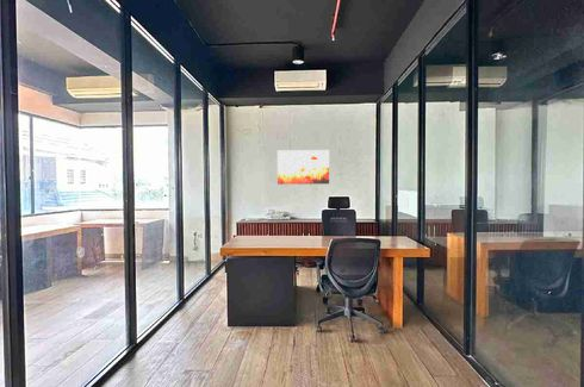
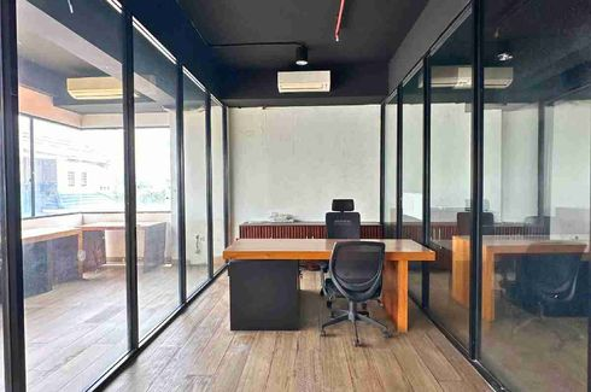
- wall art (303, 167)
